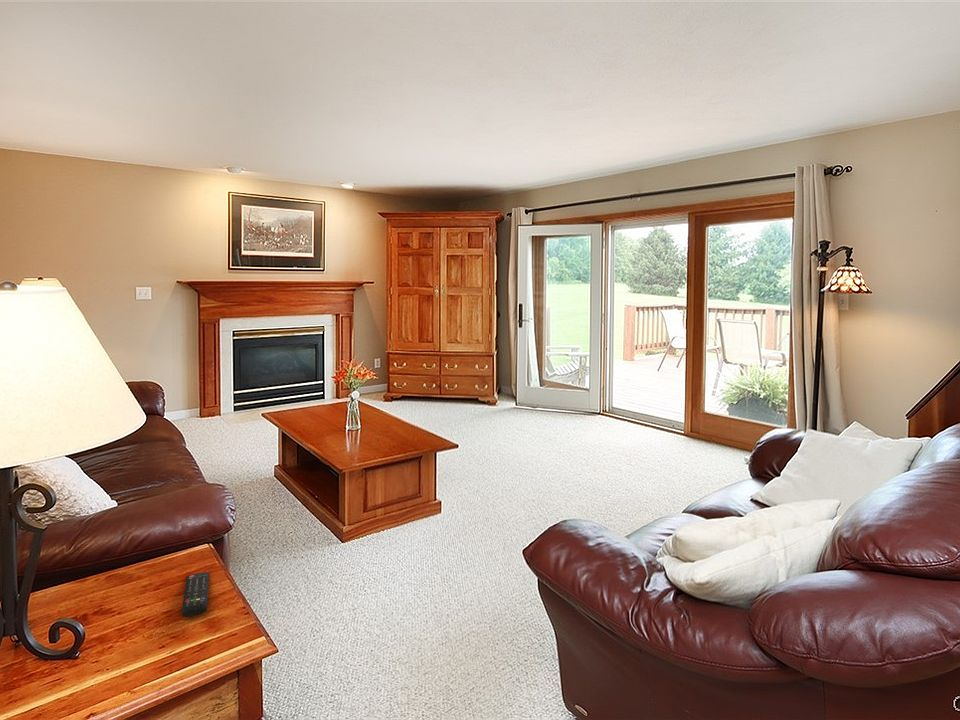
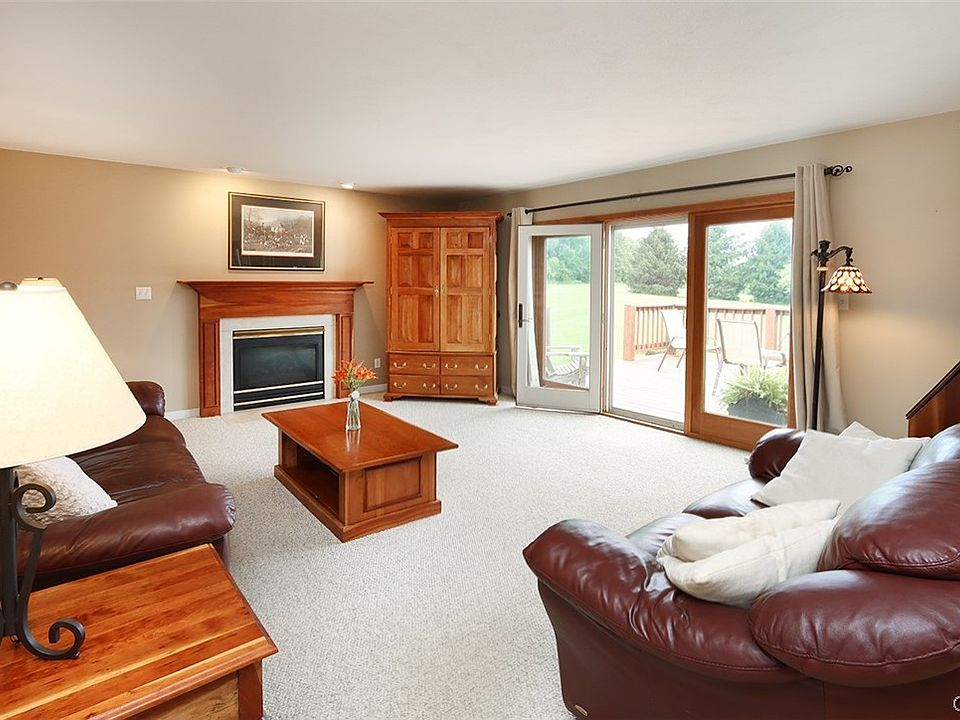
- remote control (196, 592)
